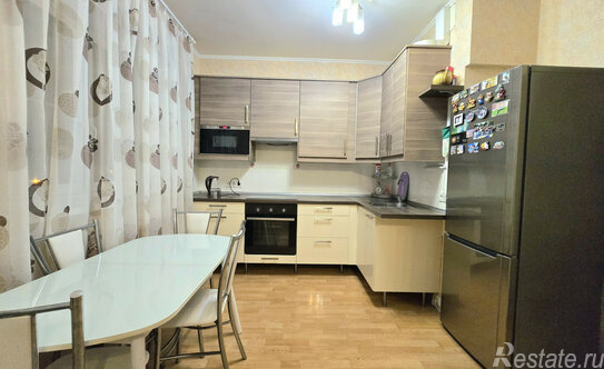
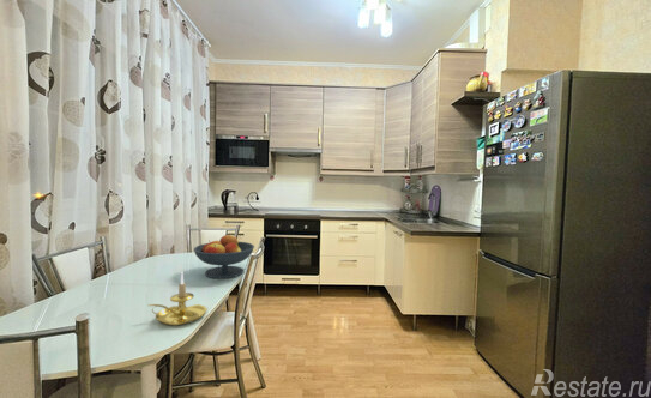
+ fruit bowl (224, 254)
+ candle holder (177, 294)
